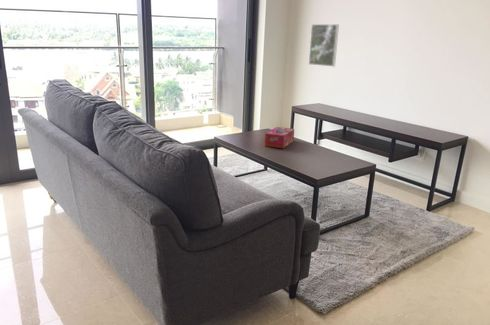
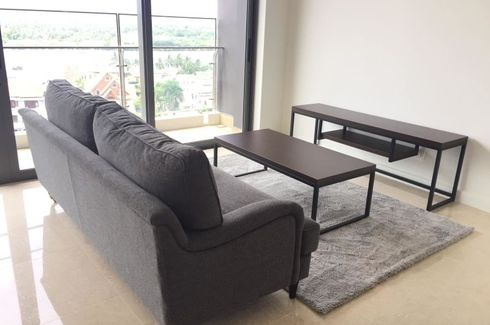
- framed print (323, 45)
- tissue box (279, 137)
